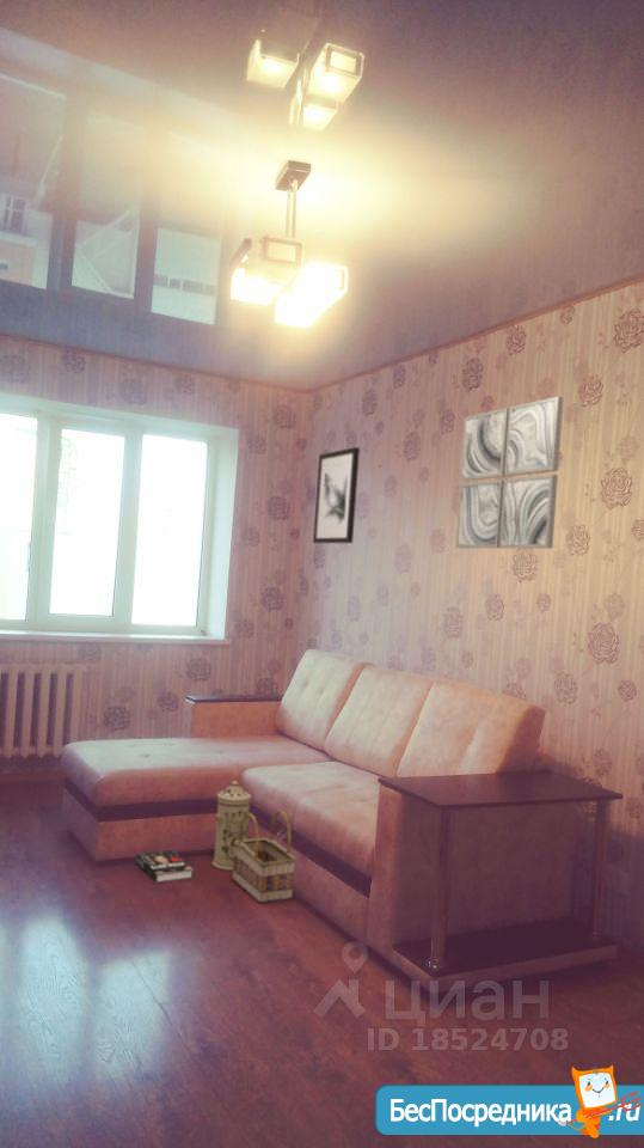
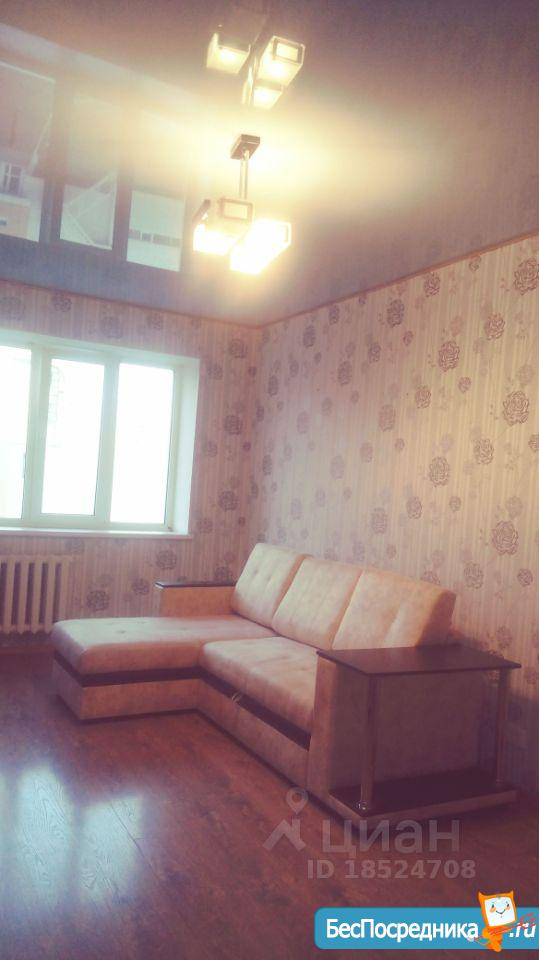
- book (164, 866)
- water filter (232, 823)
- wall art (505, 476)
- wall art (335, 496)
- basket (264, 850)
